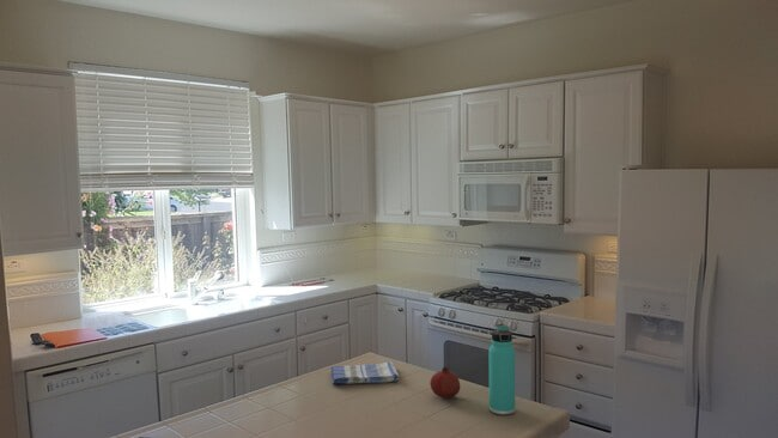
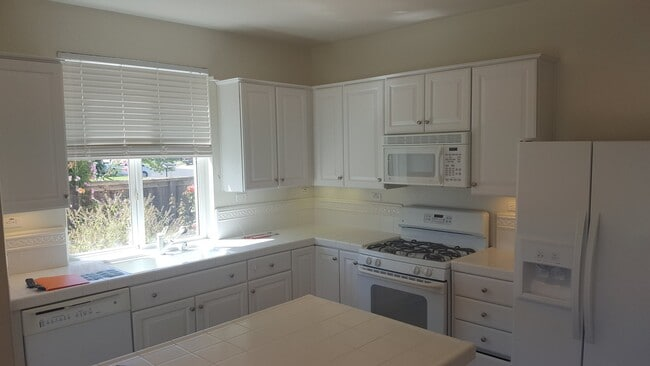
- dish towel (364, 372)
- fruit (445, 382)
- thermos bottle (502, 367)
